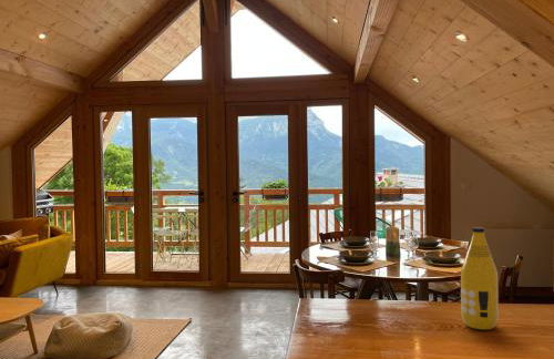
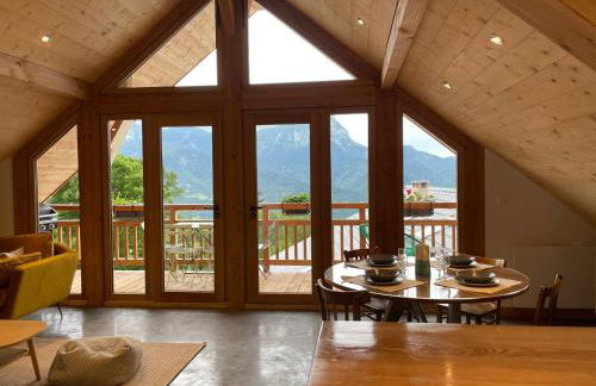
- bottle (479, 276)
